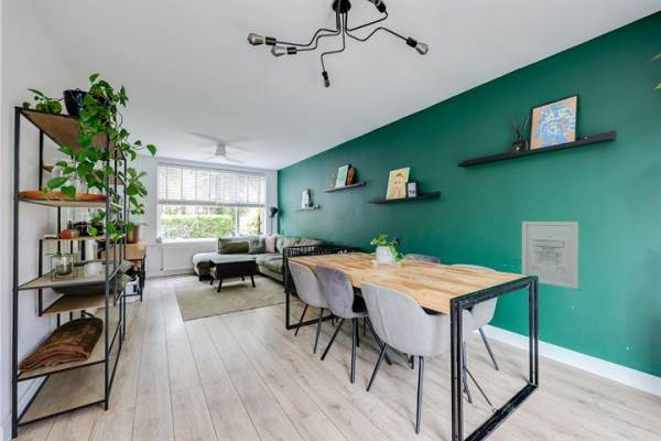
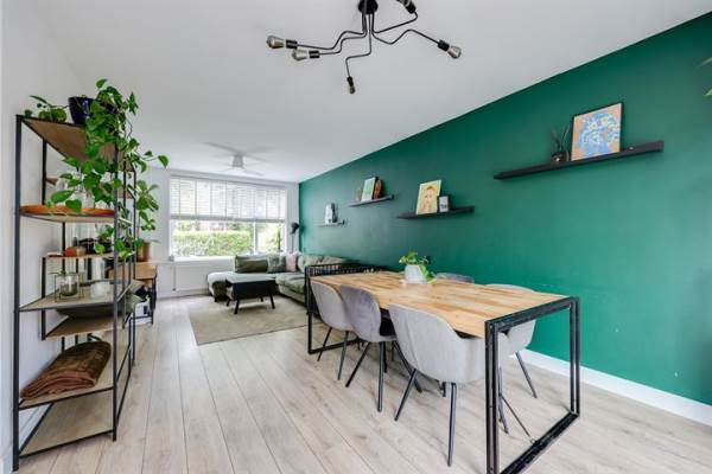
- wall art (548, 252)
